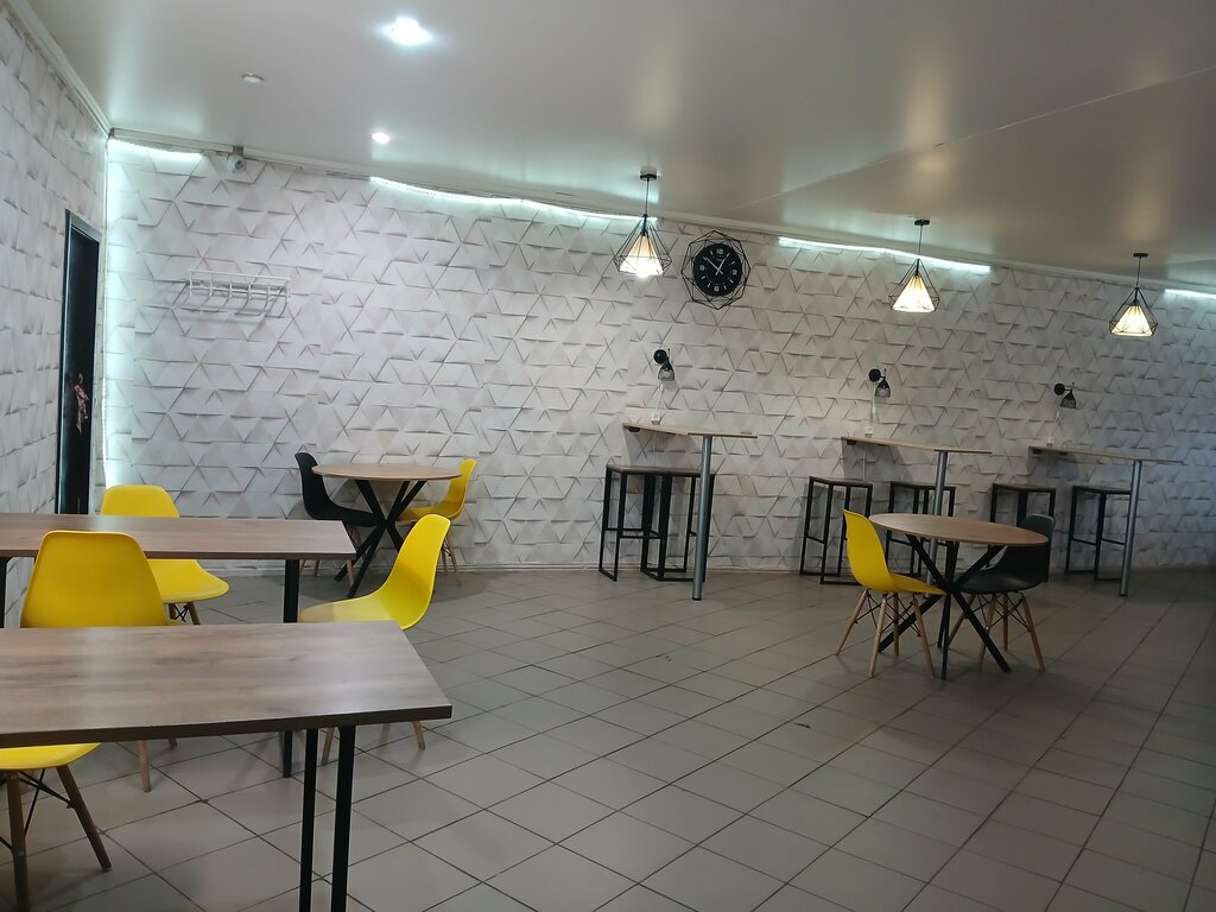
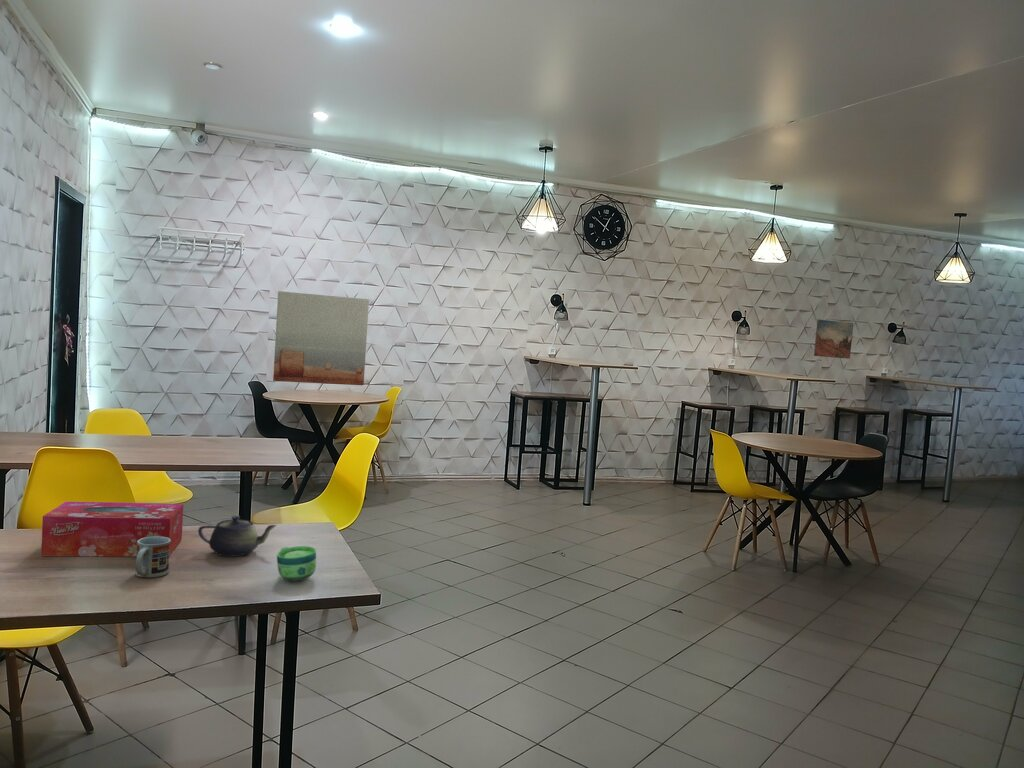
+ teapot (237, 534)
+ cup (150, 558)
+ cup (292, 563)
+ tissue box (116, 528)
+ wall art (833, 339)
+ wall art (321, 339)
